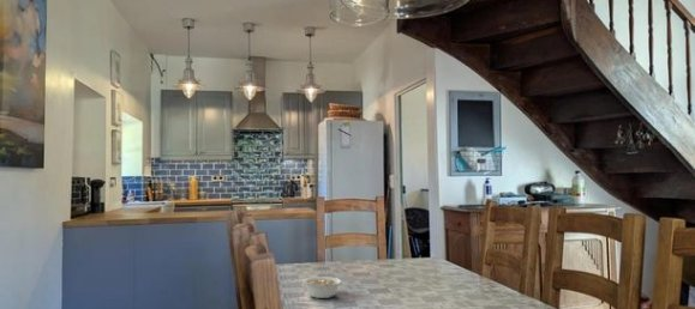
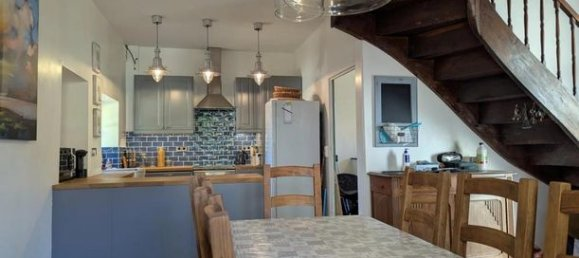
- legume (323, 286)
